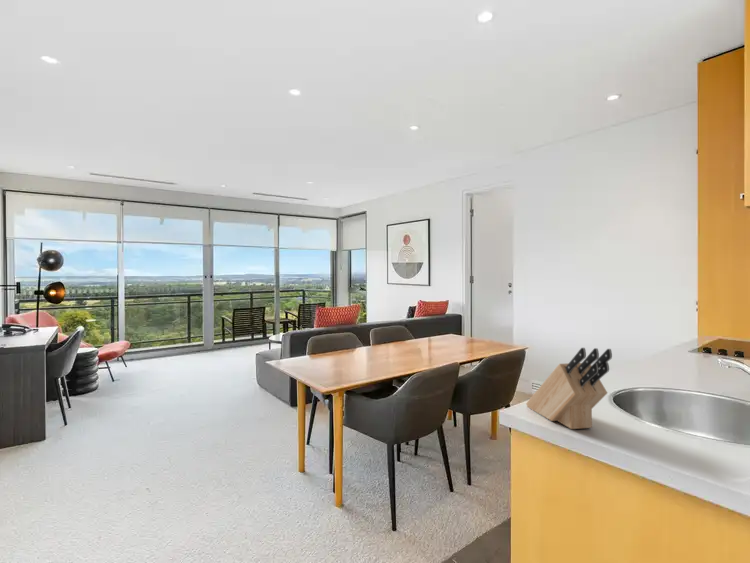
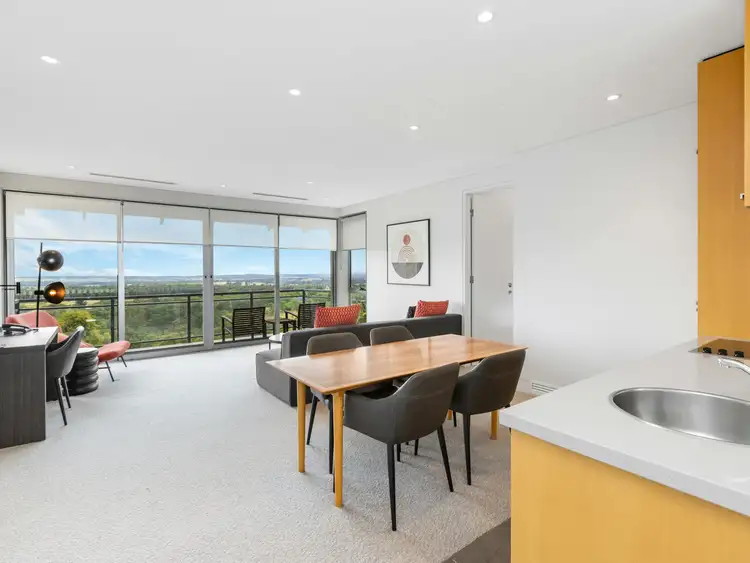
- knife block (567, 380)
